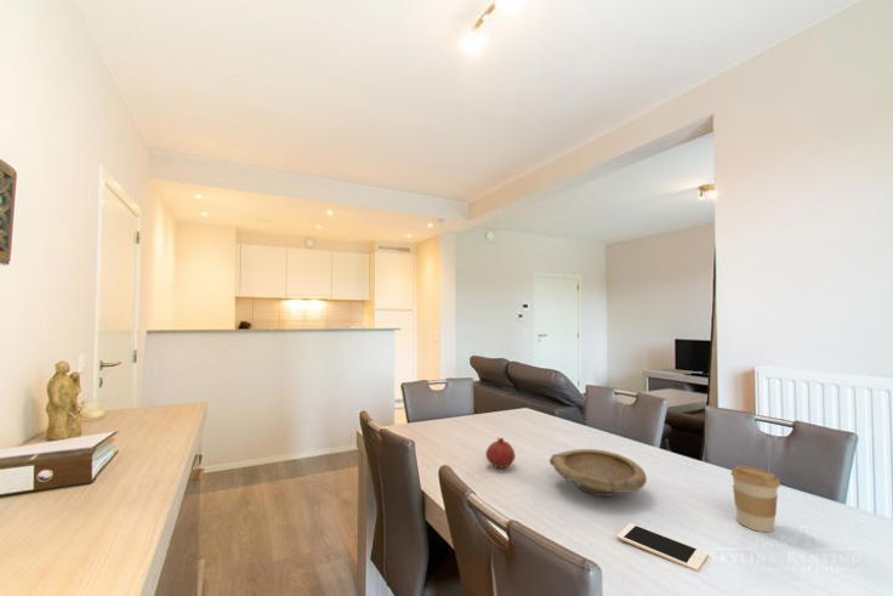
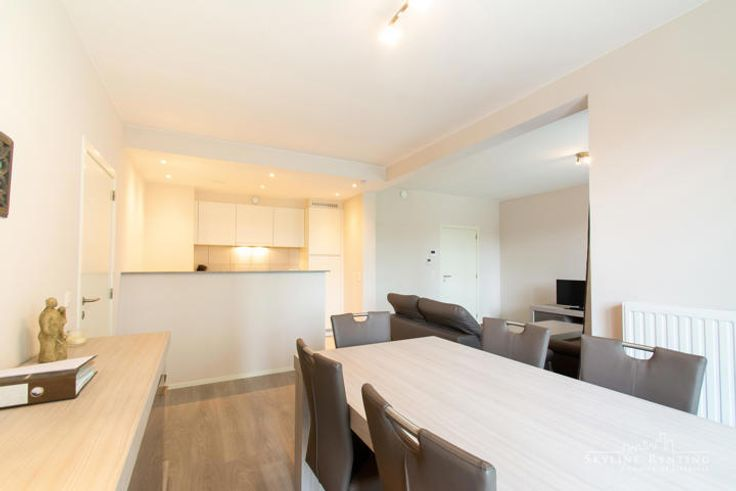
- bowl (597, 476)
- coffee cup (755, 495)
- cell phone (660, 545)
- fruit (500, 452)
